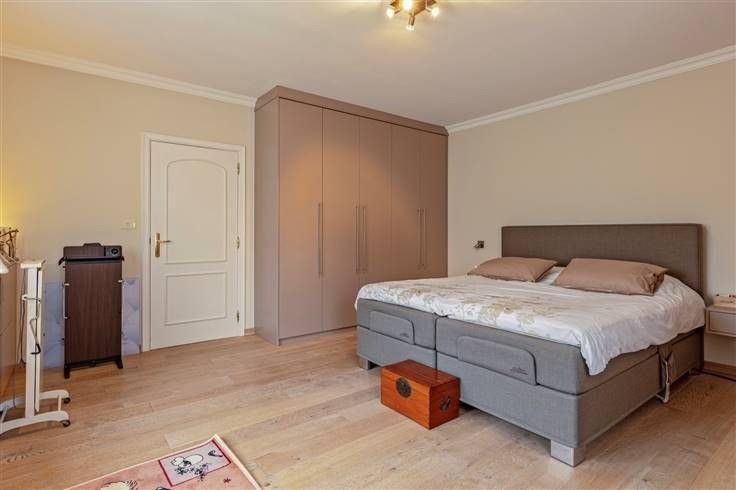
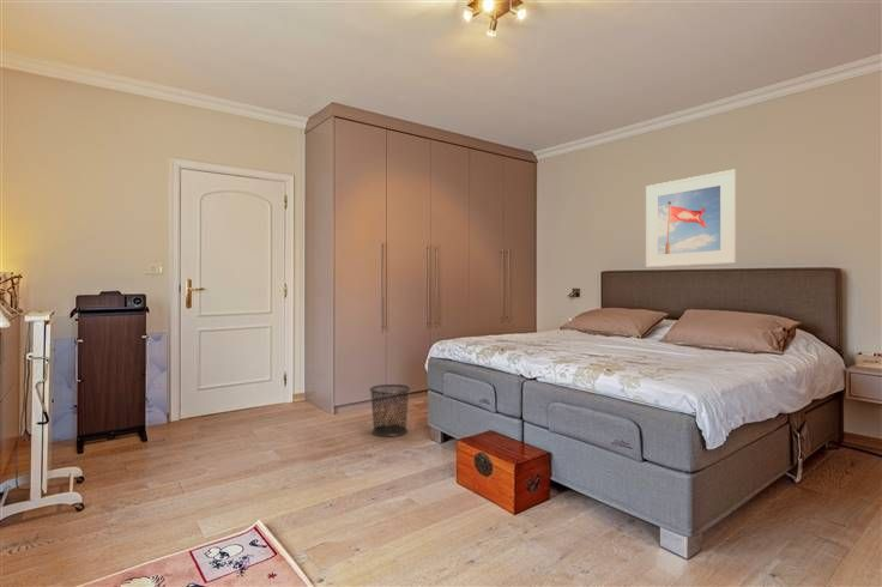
+ waste bin (389, 410)
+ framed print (687, 222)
